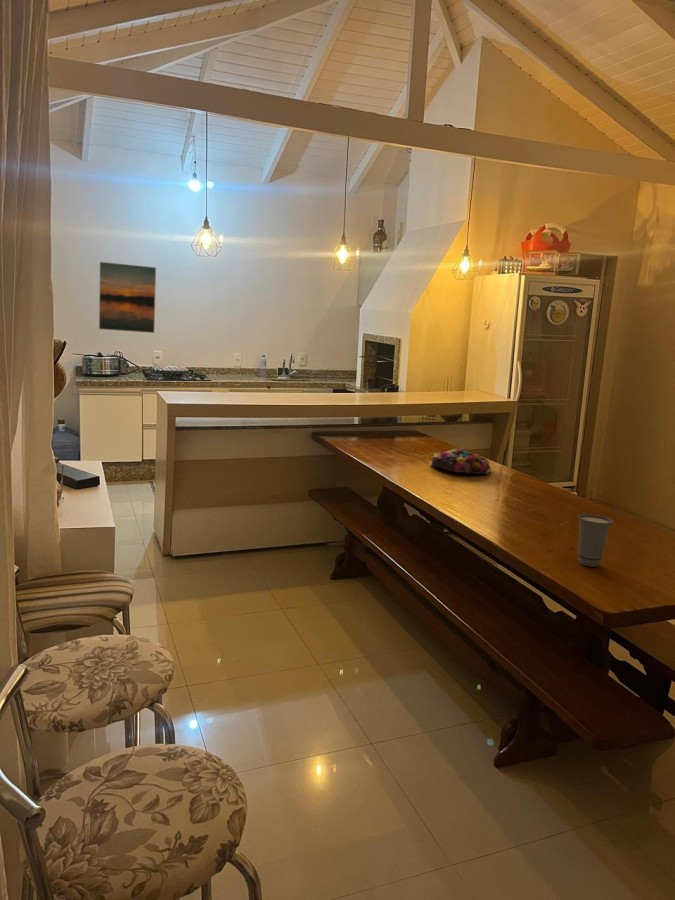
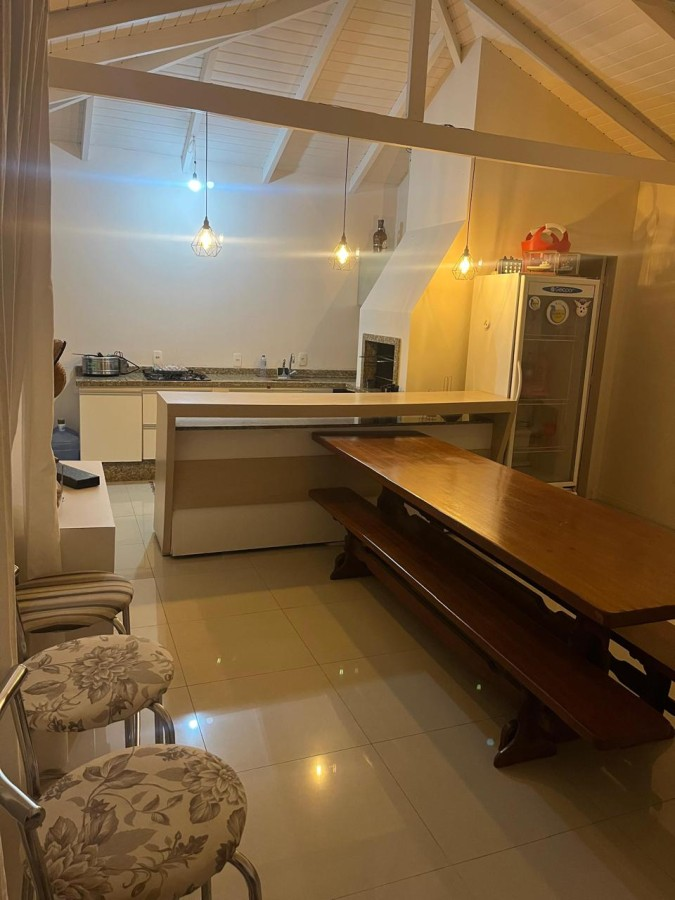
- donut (460, 459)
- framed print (127, 298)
- cup (591, 541)
